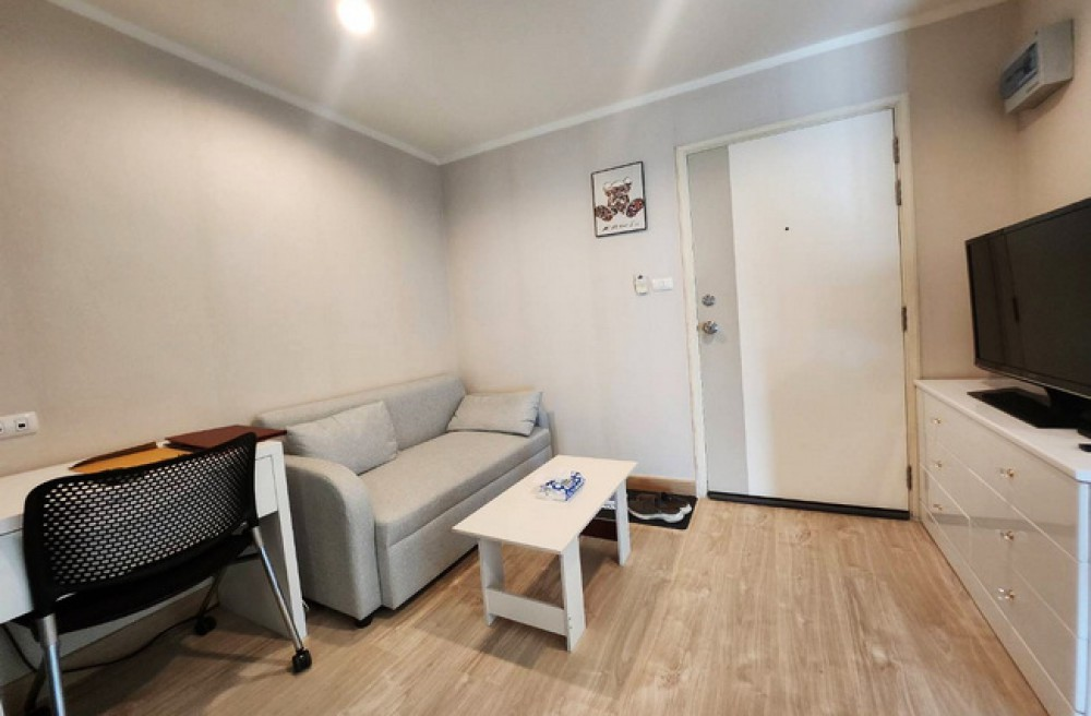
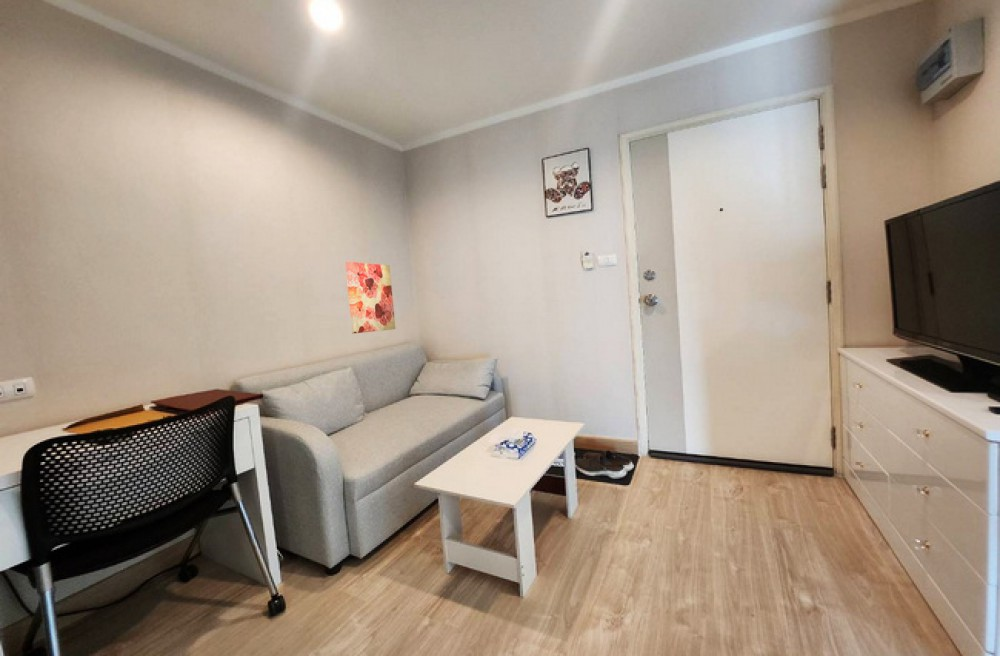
+ wall art (371, 297)
